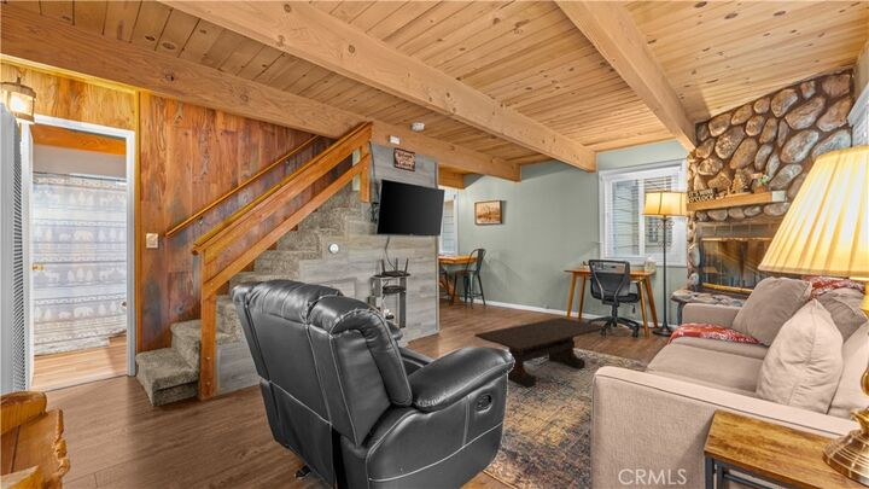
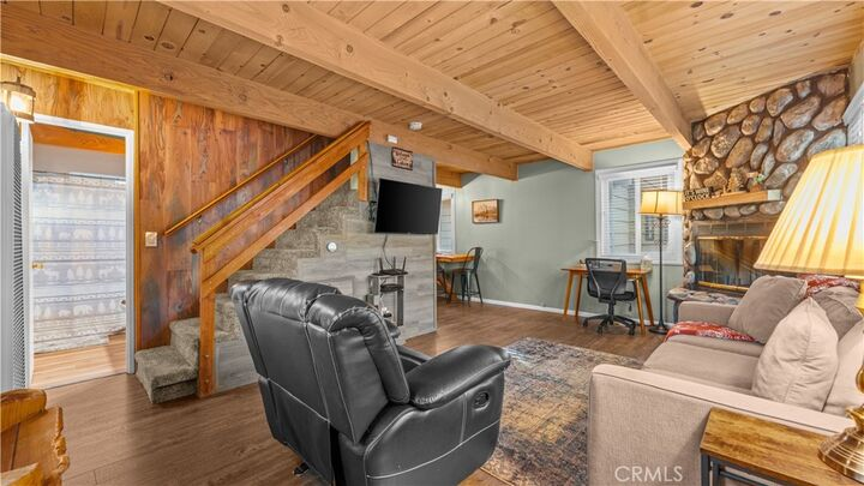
- coffee table (543, 350)
